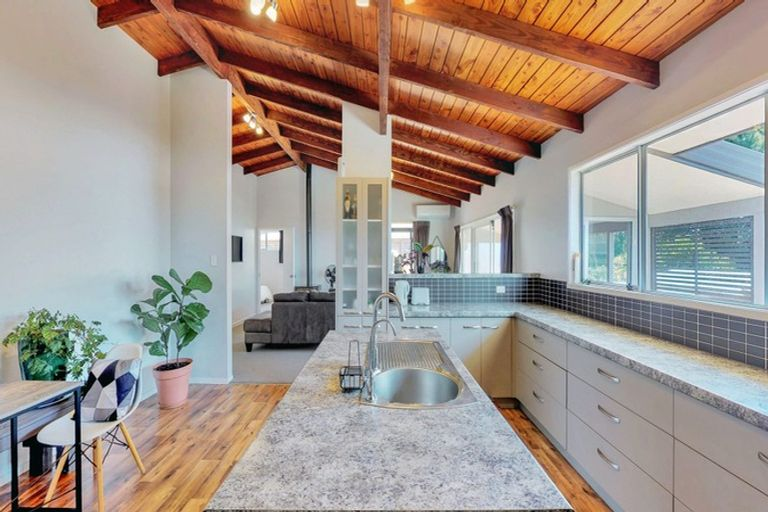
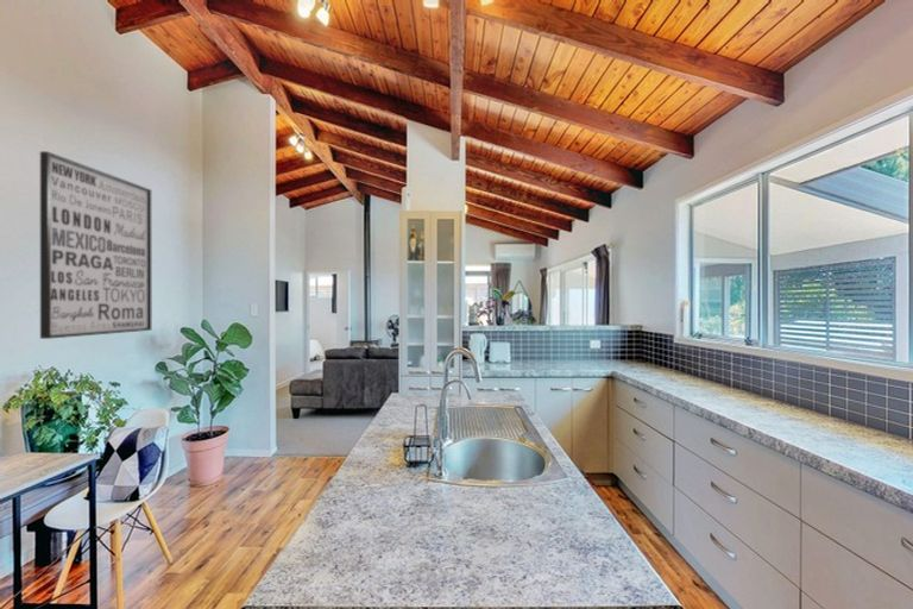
+ wall art (103, 253)
